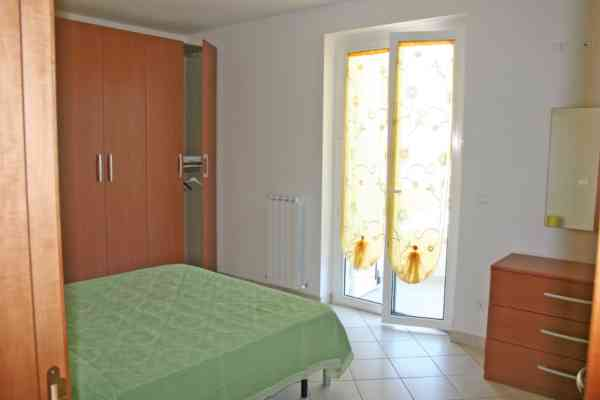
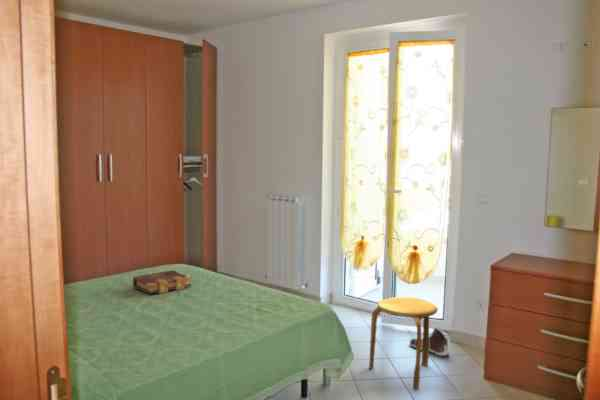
+ book (162, 281)
+ stool (416, 341)
+ sneaker (430, 338)
